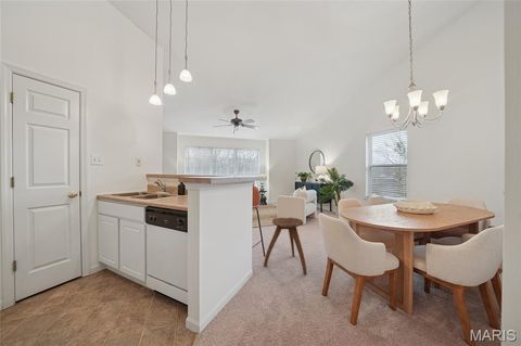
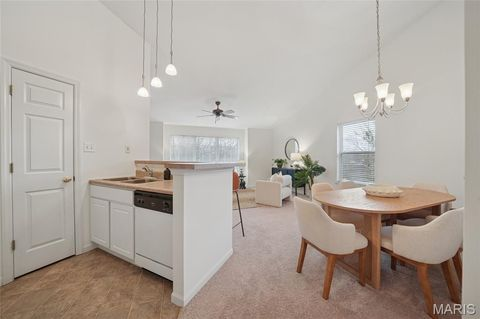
- stool (291, 242)
